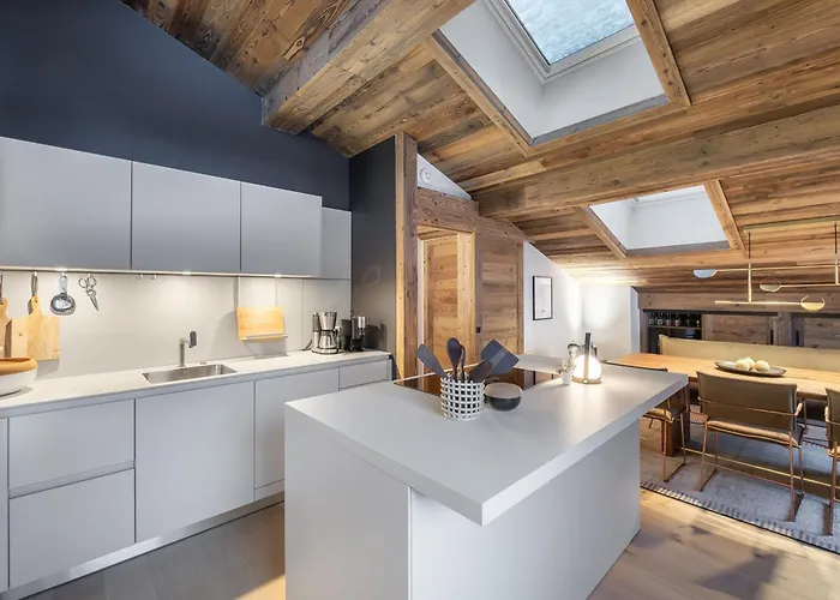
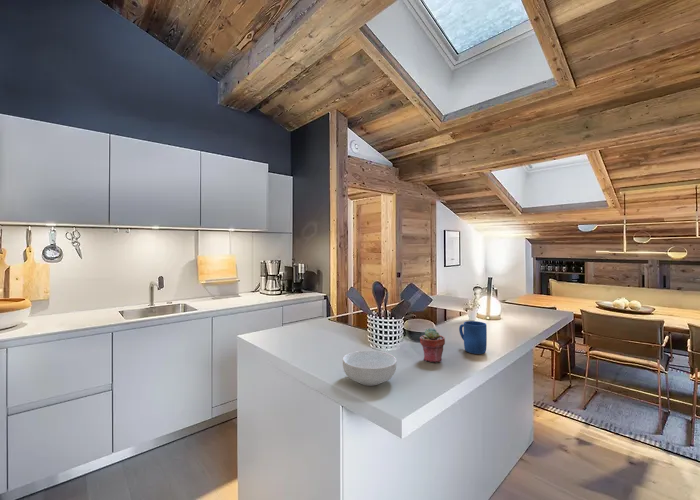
+ cereal bowl (369, 369)
+ mug (471, 336)
+ potted succulent (432, 343)
